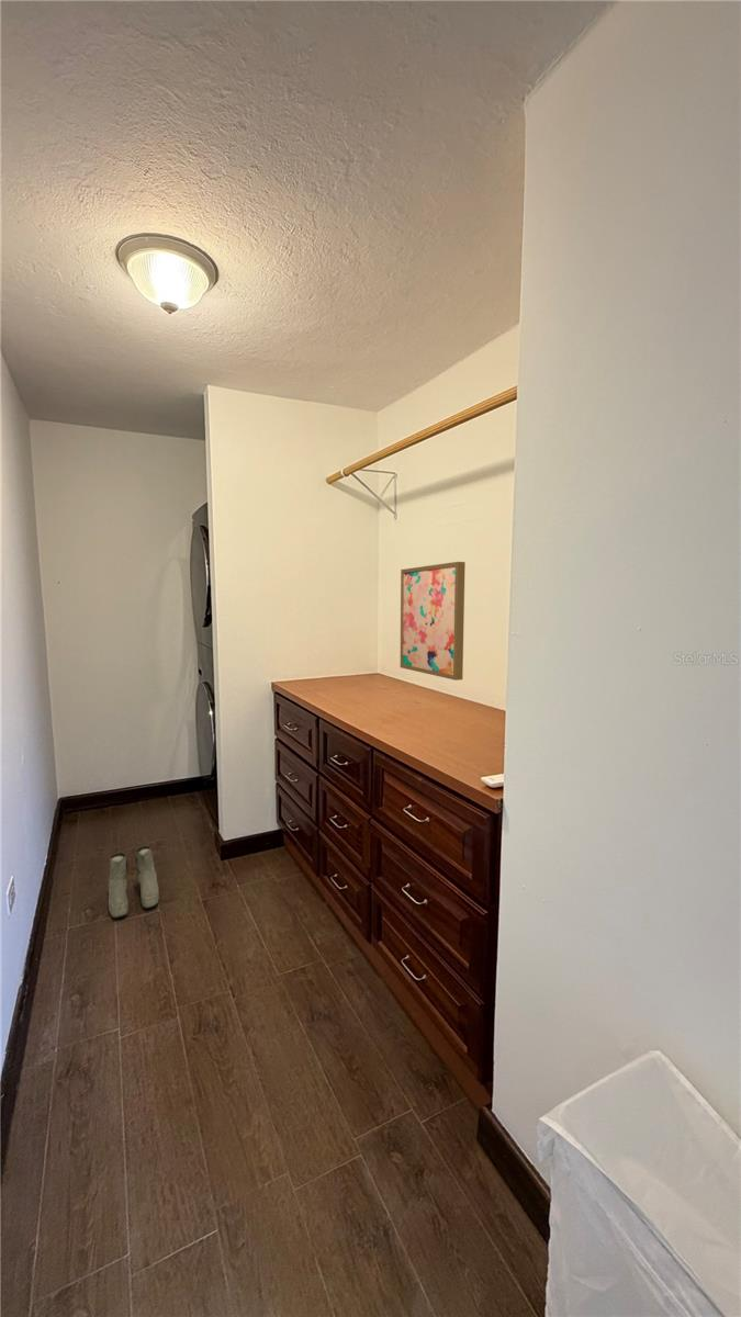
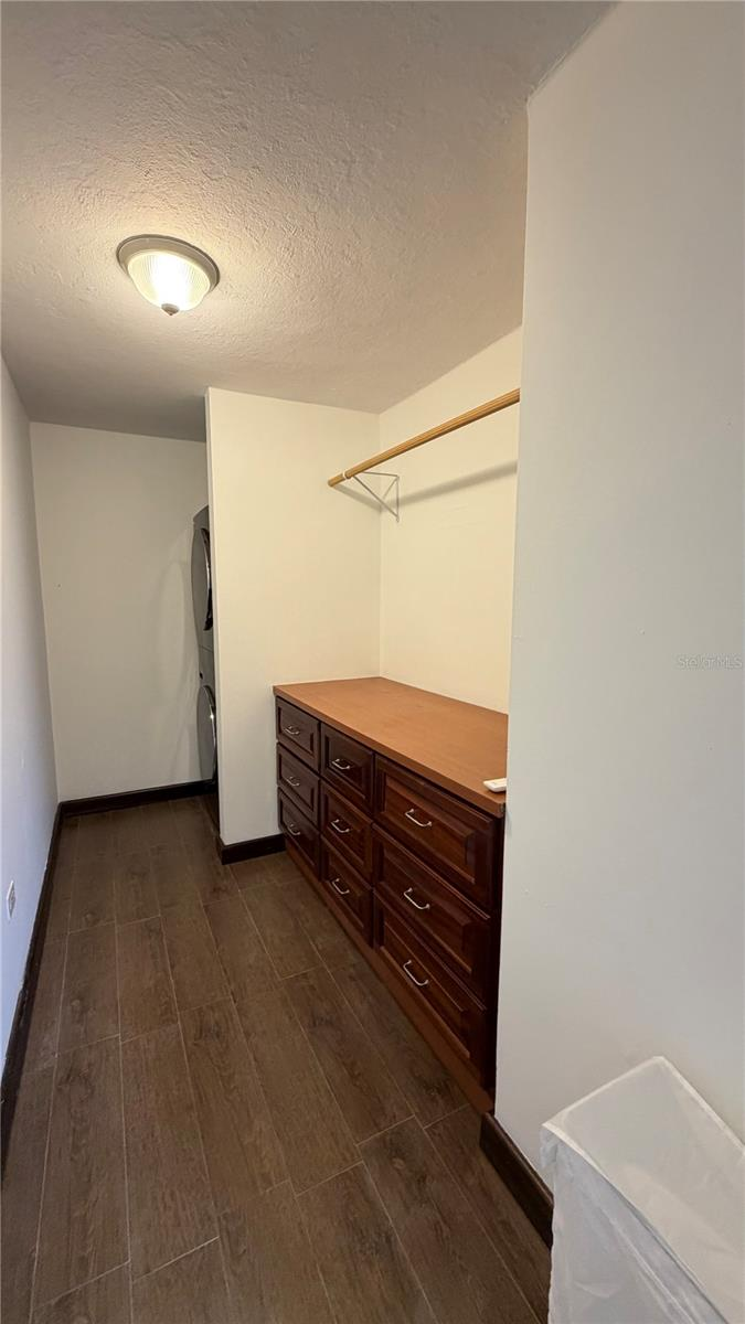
- boots (136, 874)
- wall art (429, 620)
